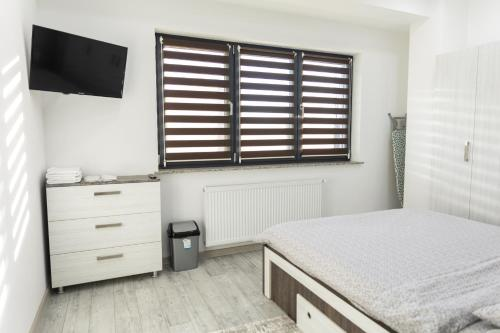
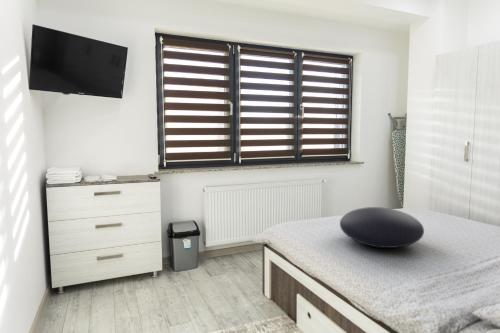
+ cushion (380, 226)
